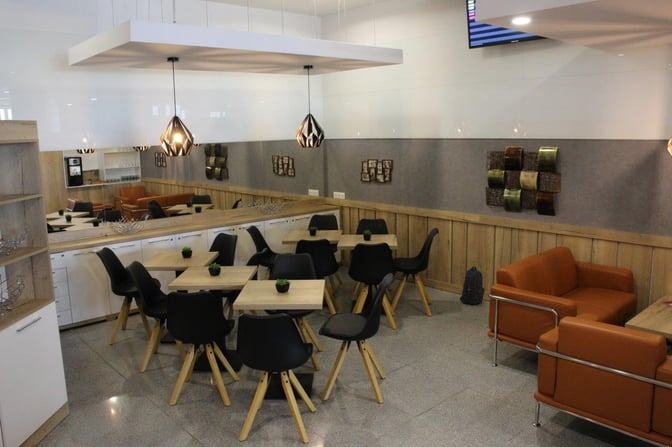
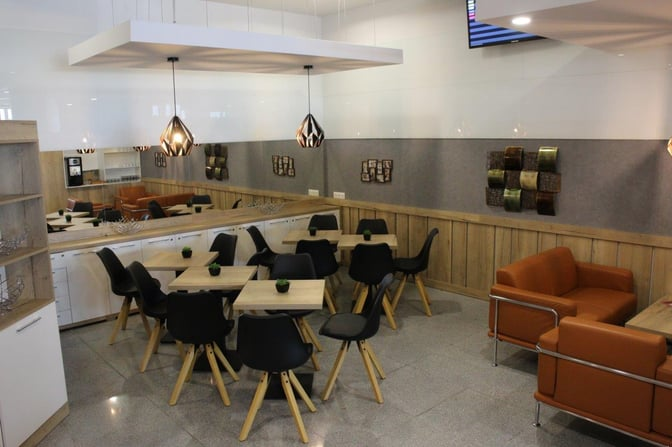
- backpack (473, 284)
